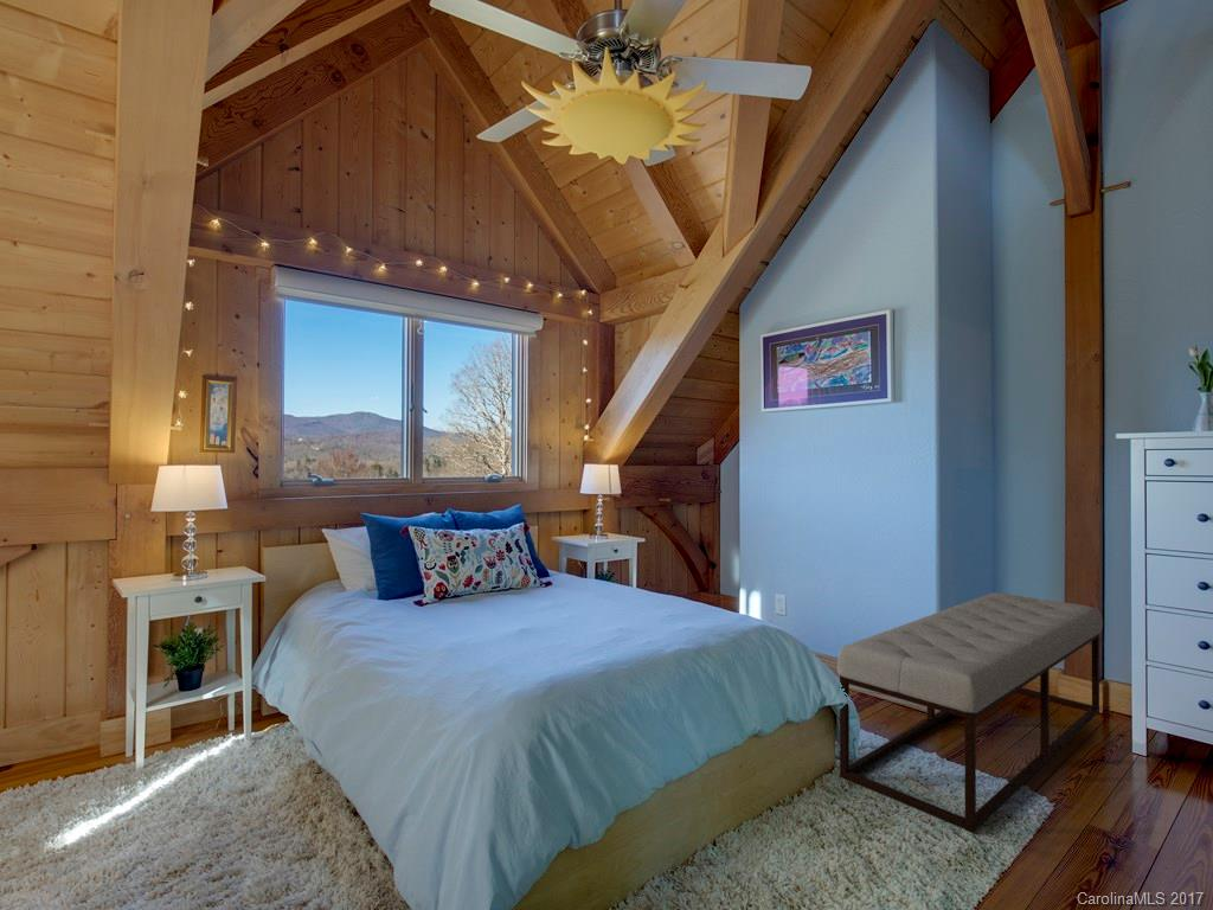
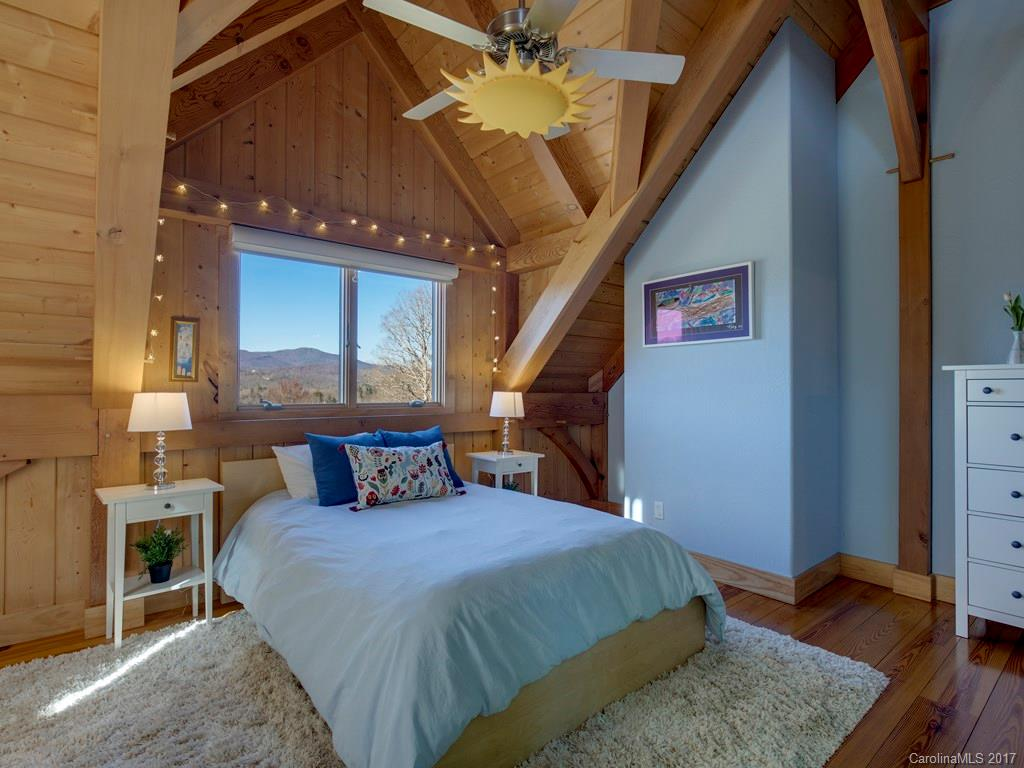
- bench (983, 681)
